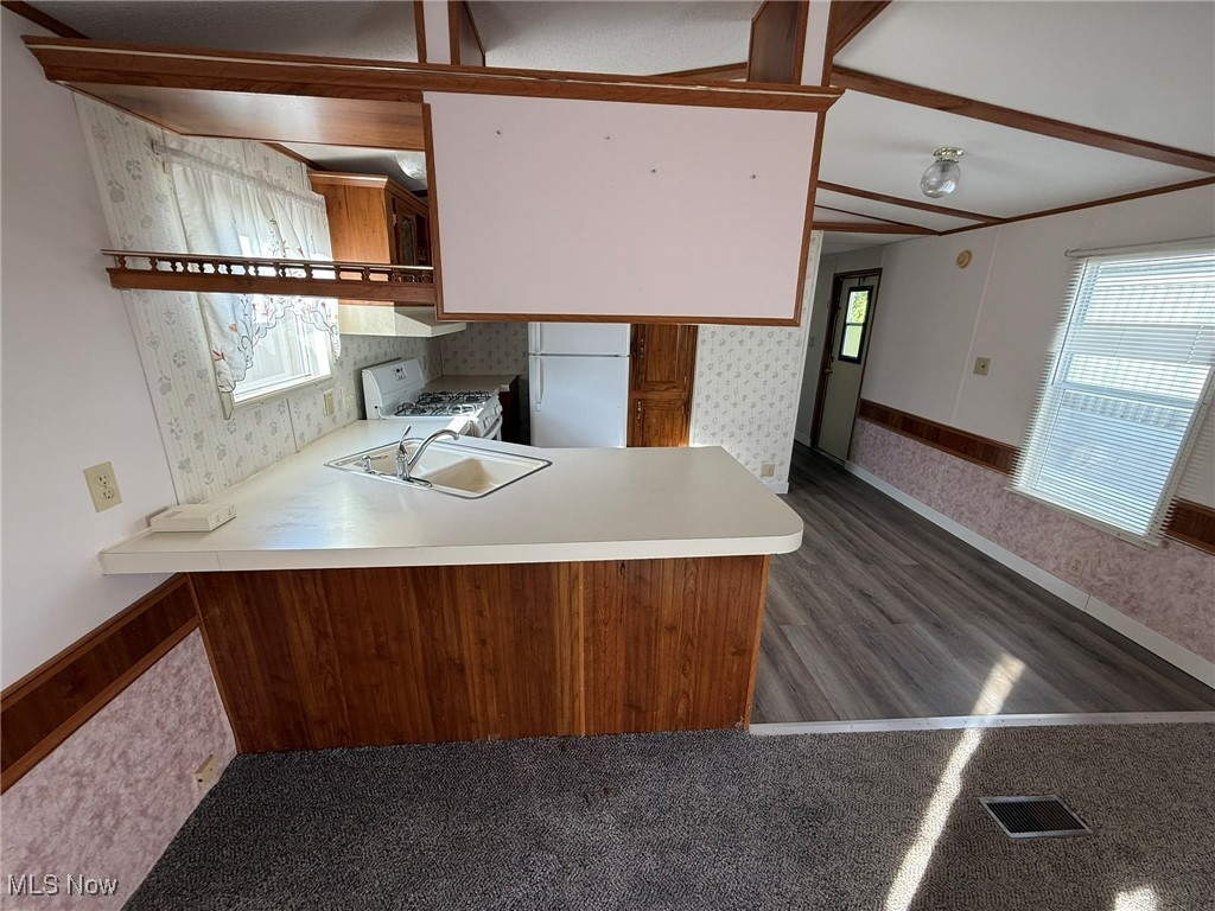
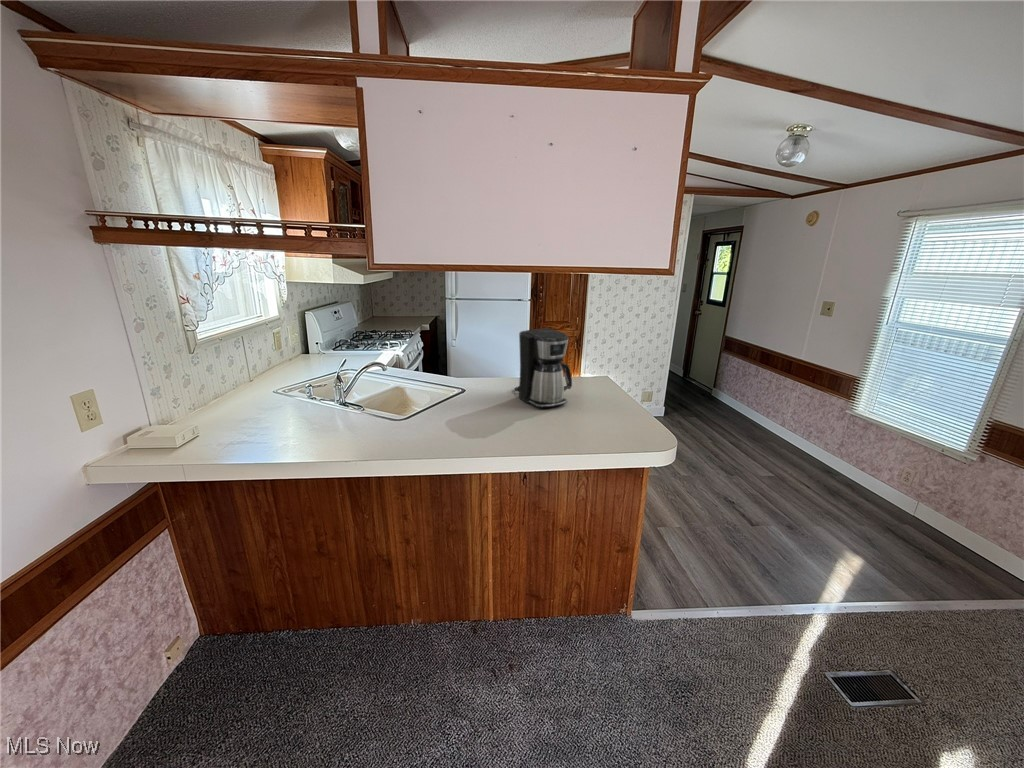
+ coffee maker (544, 364)
